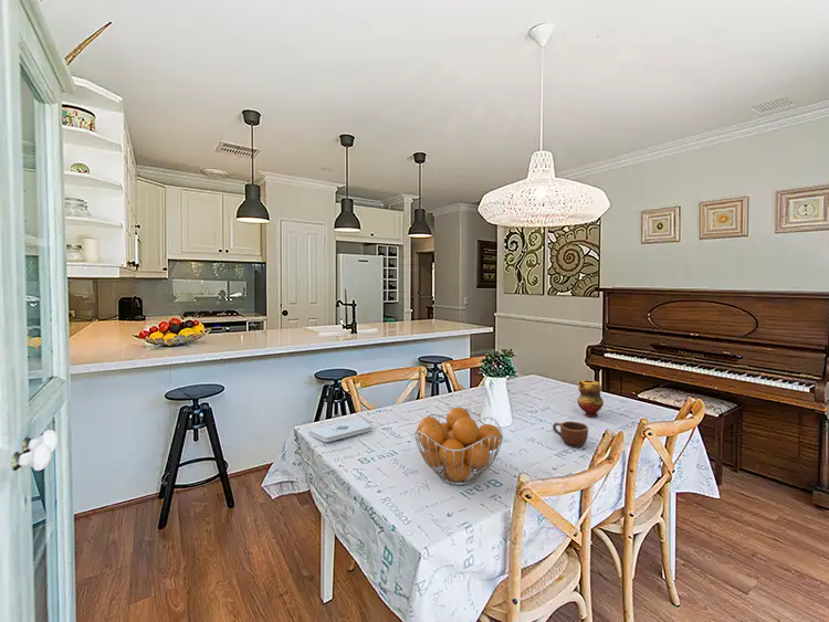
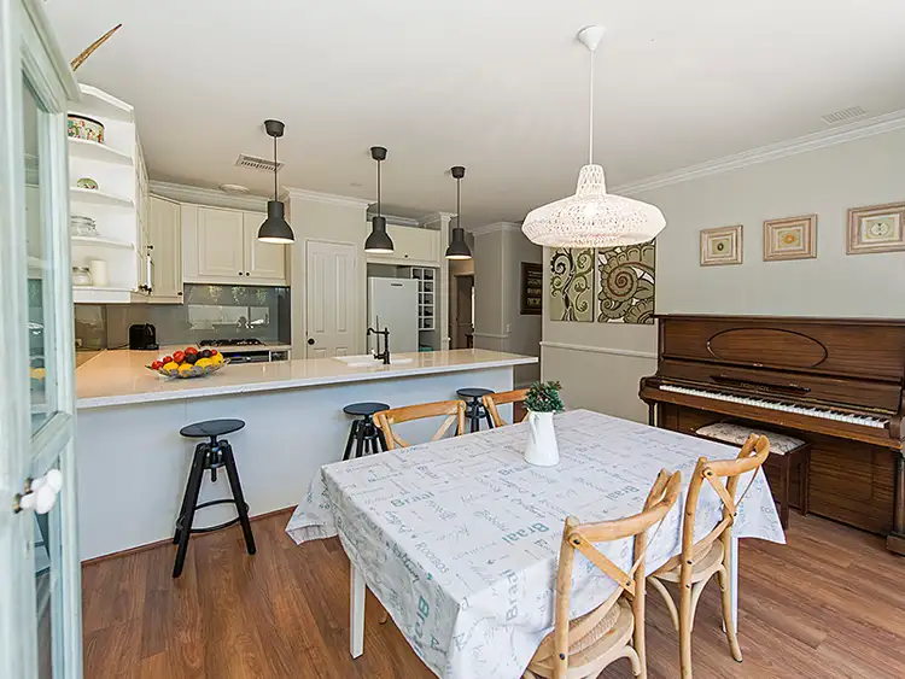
- fruit basket (458, 444)
- mug (570, 434)
- notepad (340, 430)
- teapot (590, 394)
